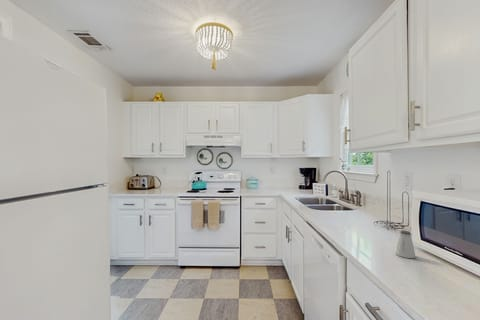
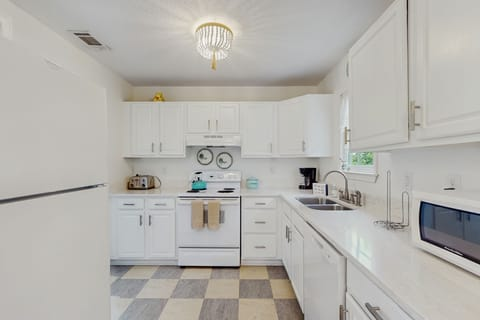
- saltshaker (405, 243)
